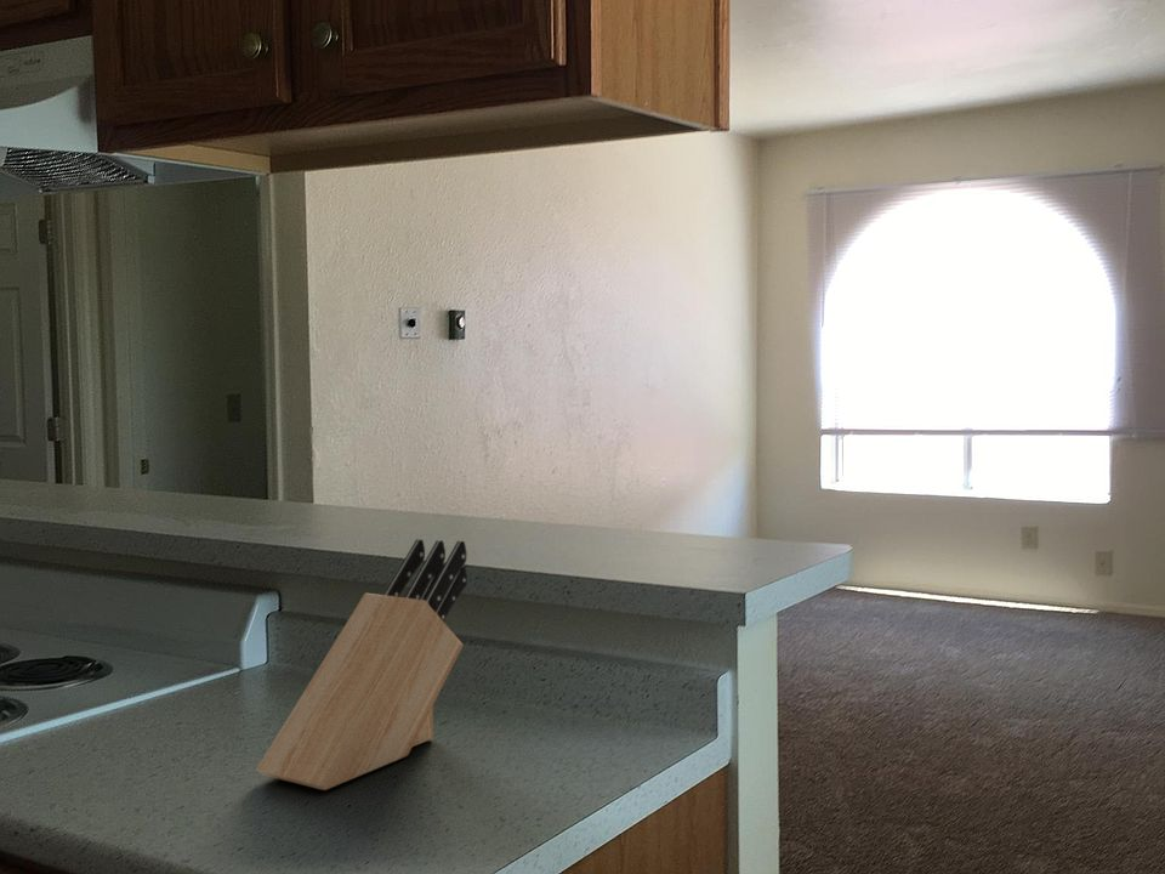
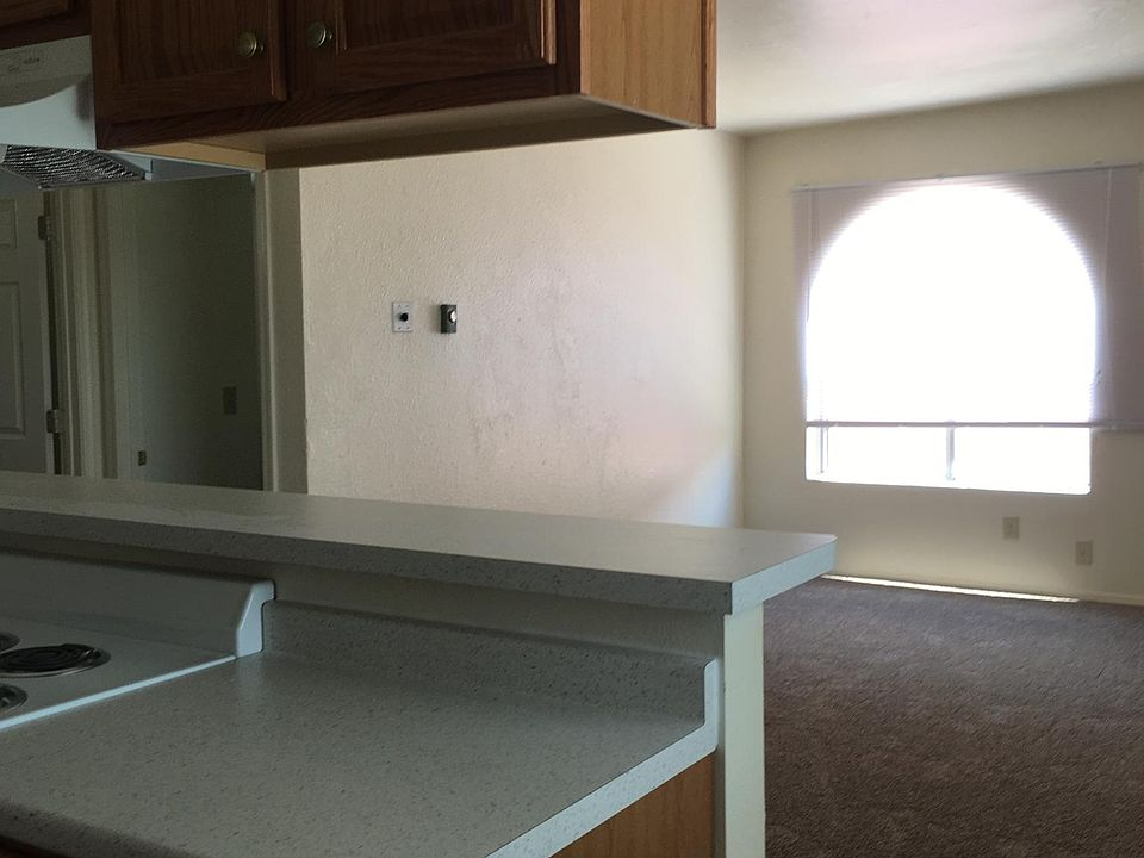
- knife block (376, 649)
